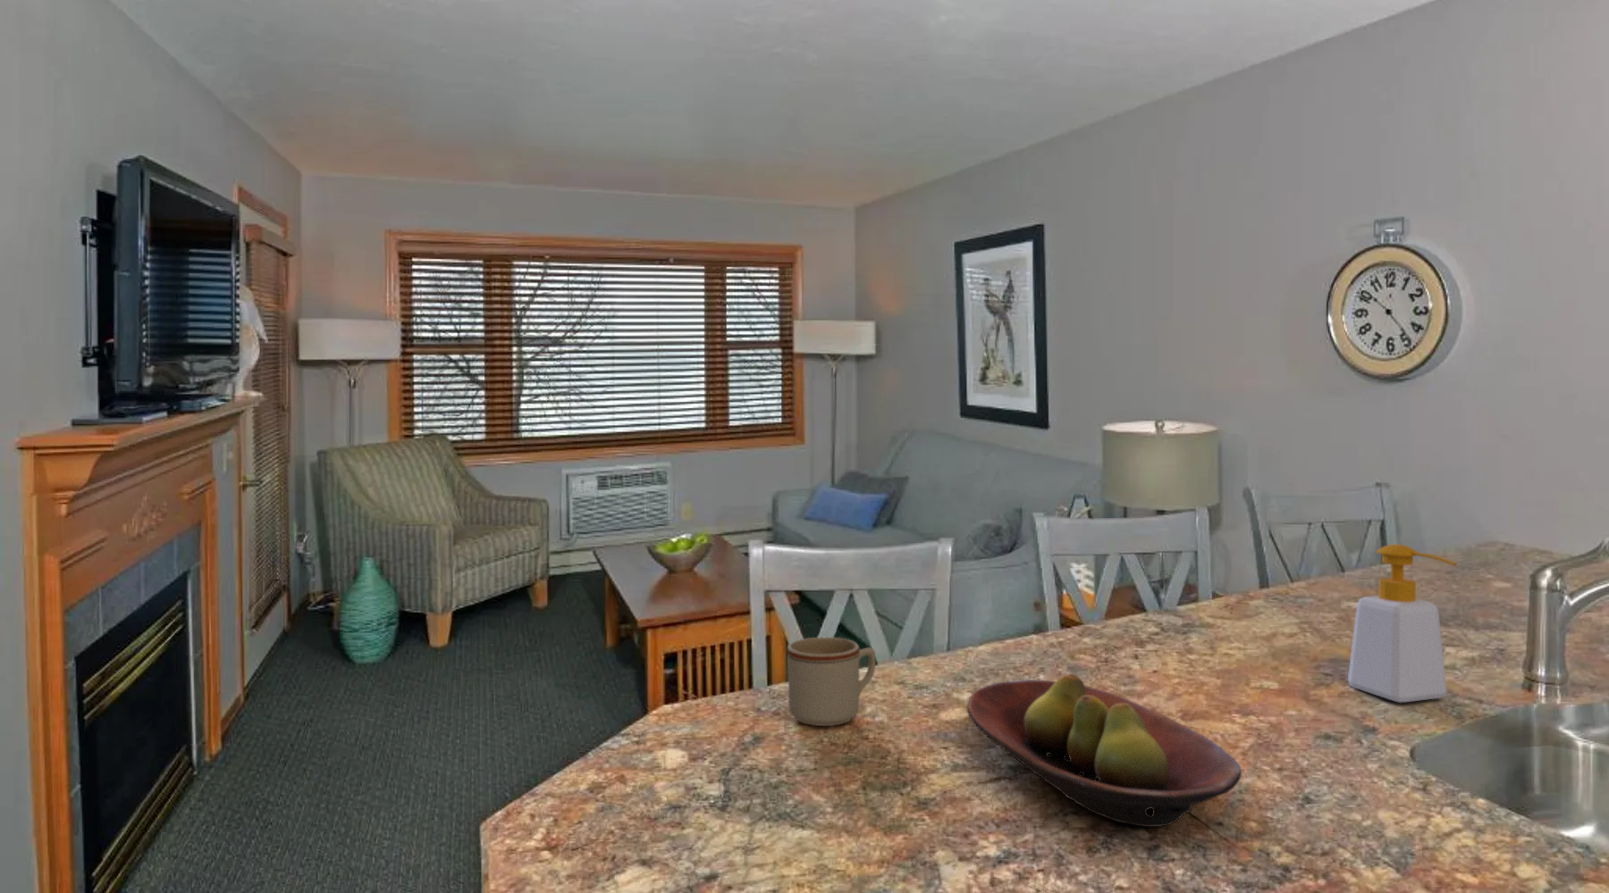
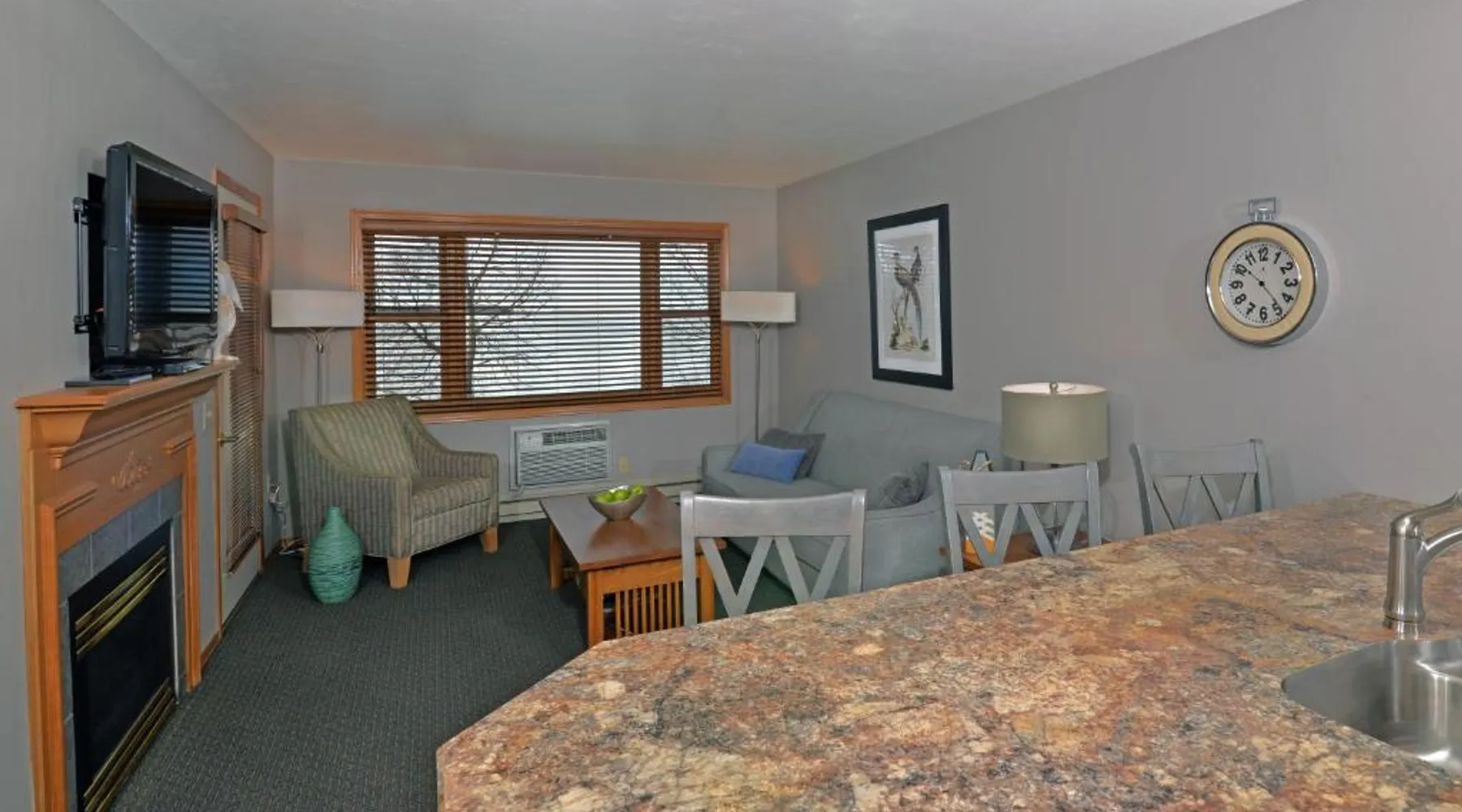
- soap bottle (1410, 621)
- fruit bowl (1088, 732)
- mug (834, 679)
